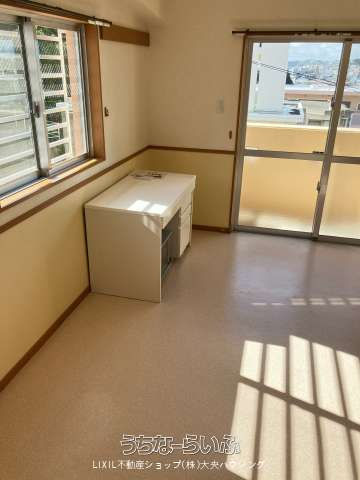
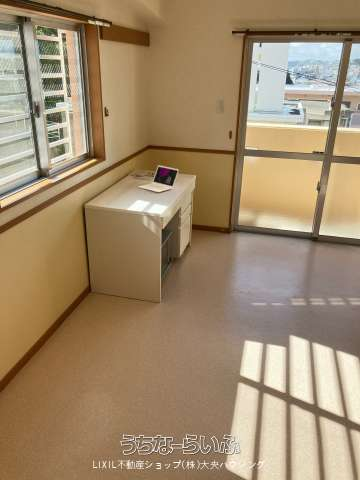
+ laptop (158, 177)
